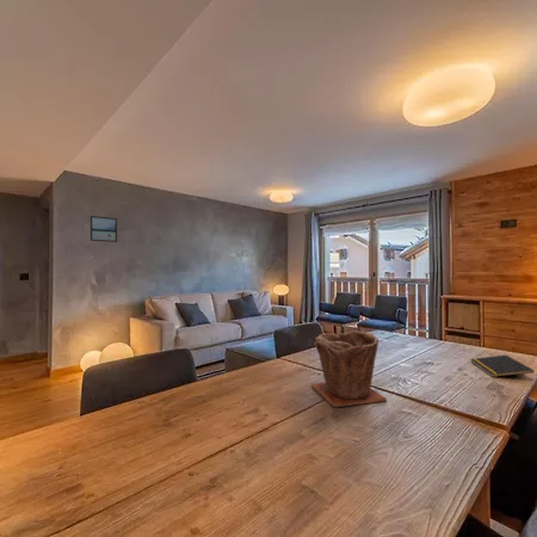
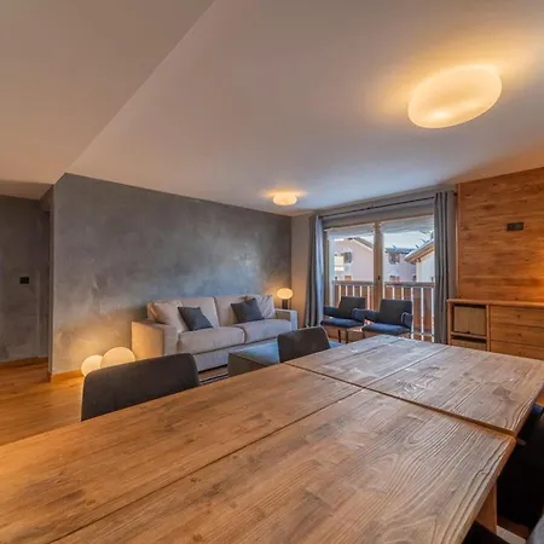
- plant pot (346, 363)
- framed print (104, 229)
- notepad (499, 365)
